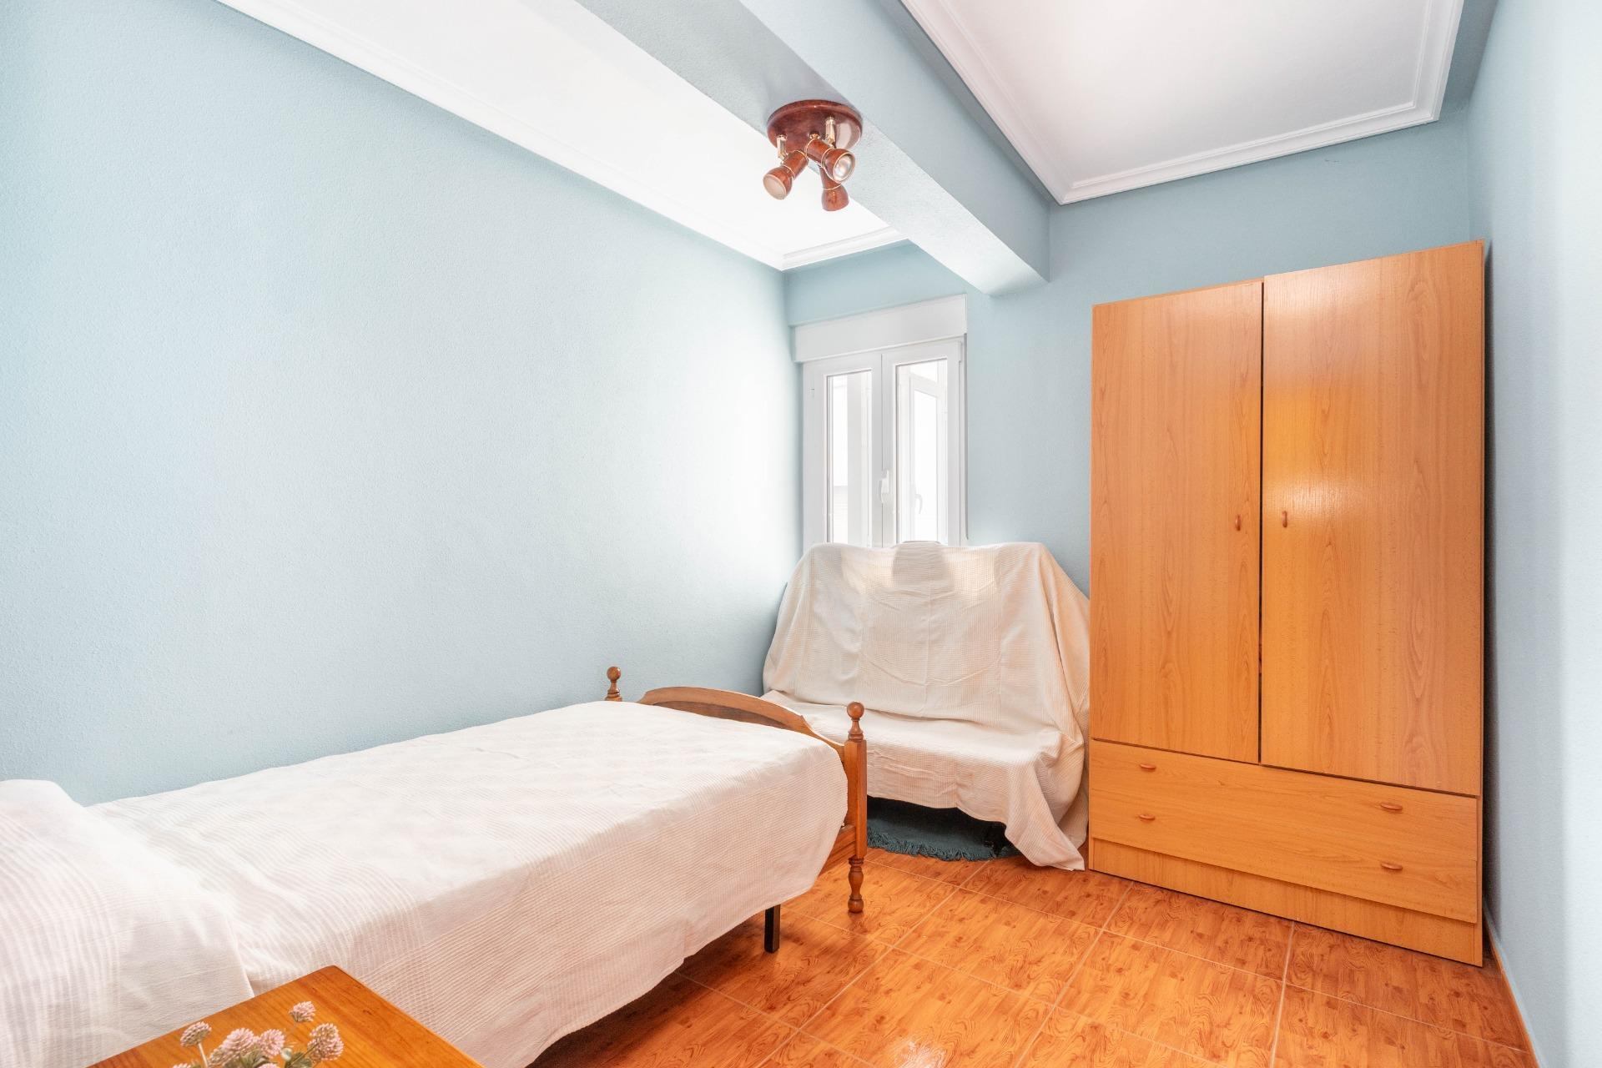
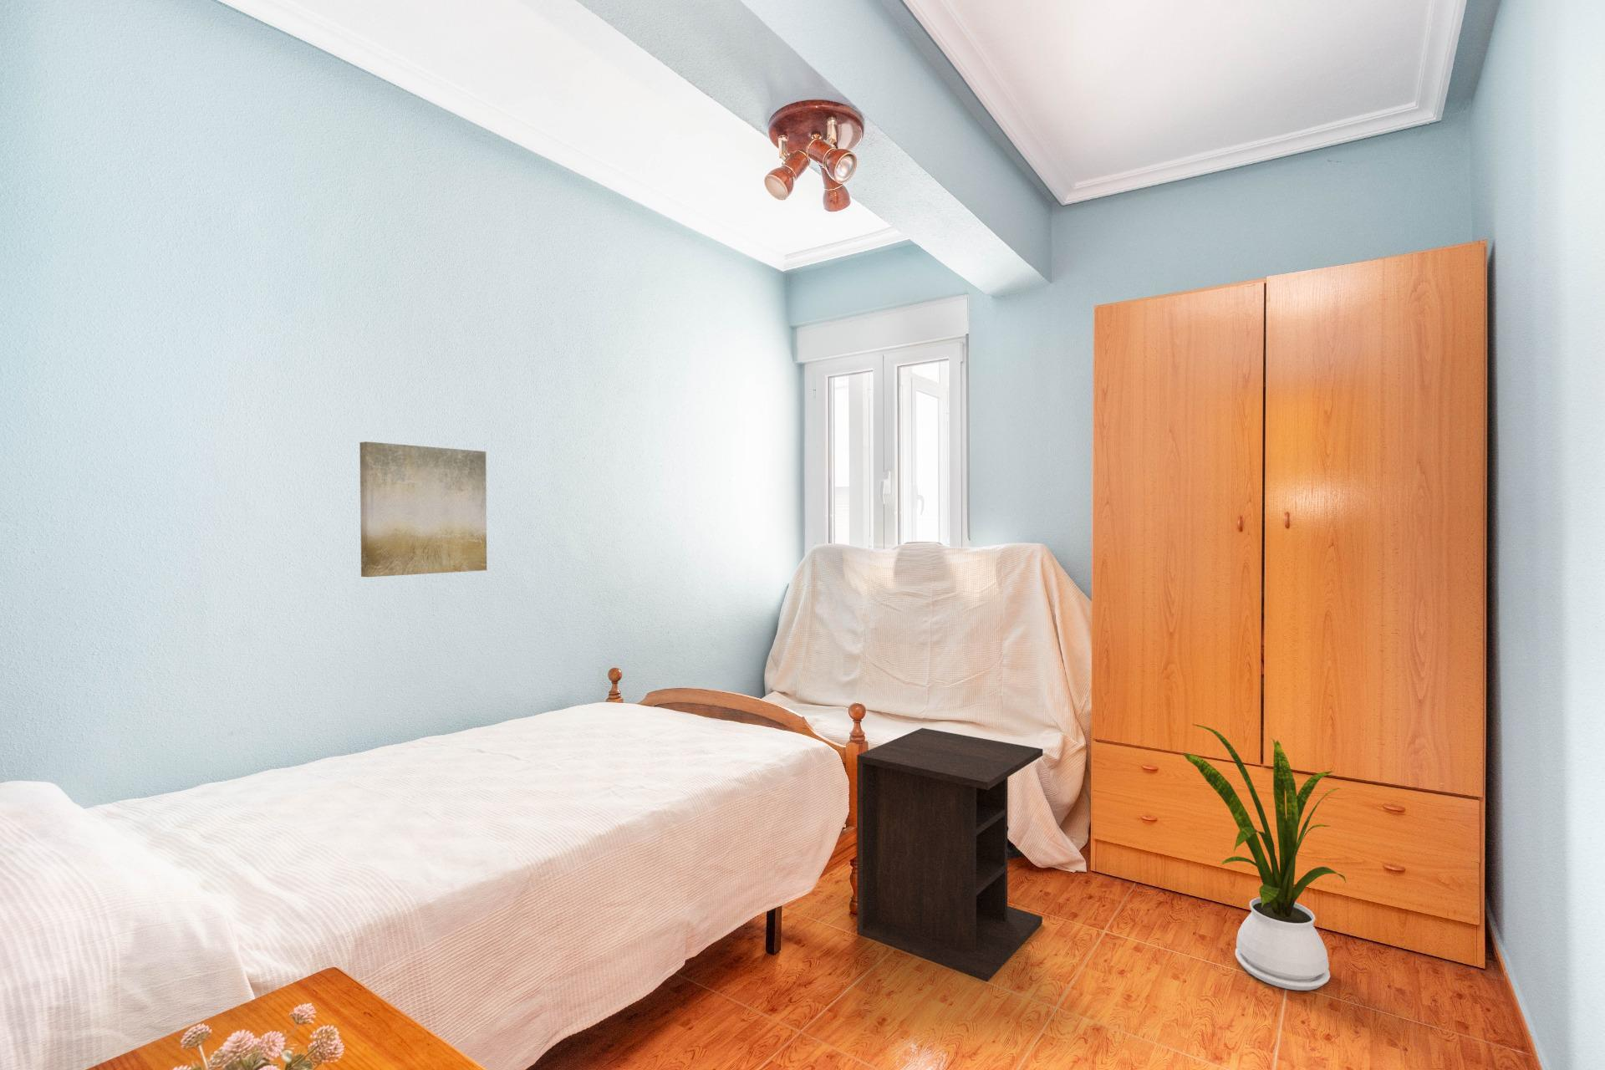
+ nightstand (951, 841)
+ house plant (1269, 845)
+ wall art (428, 510)
